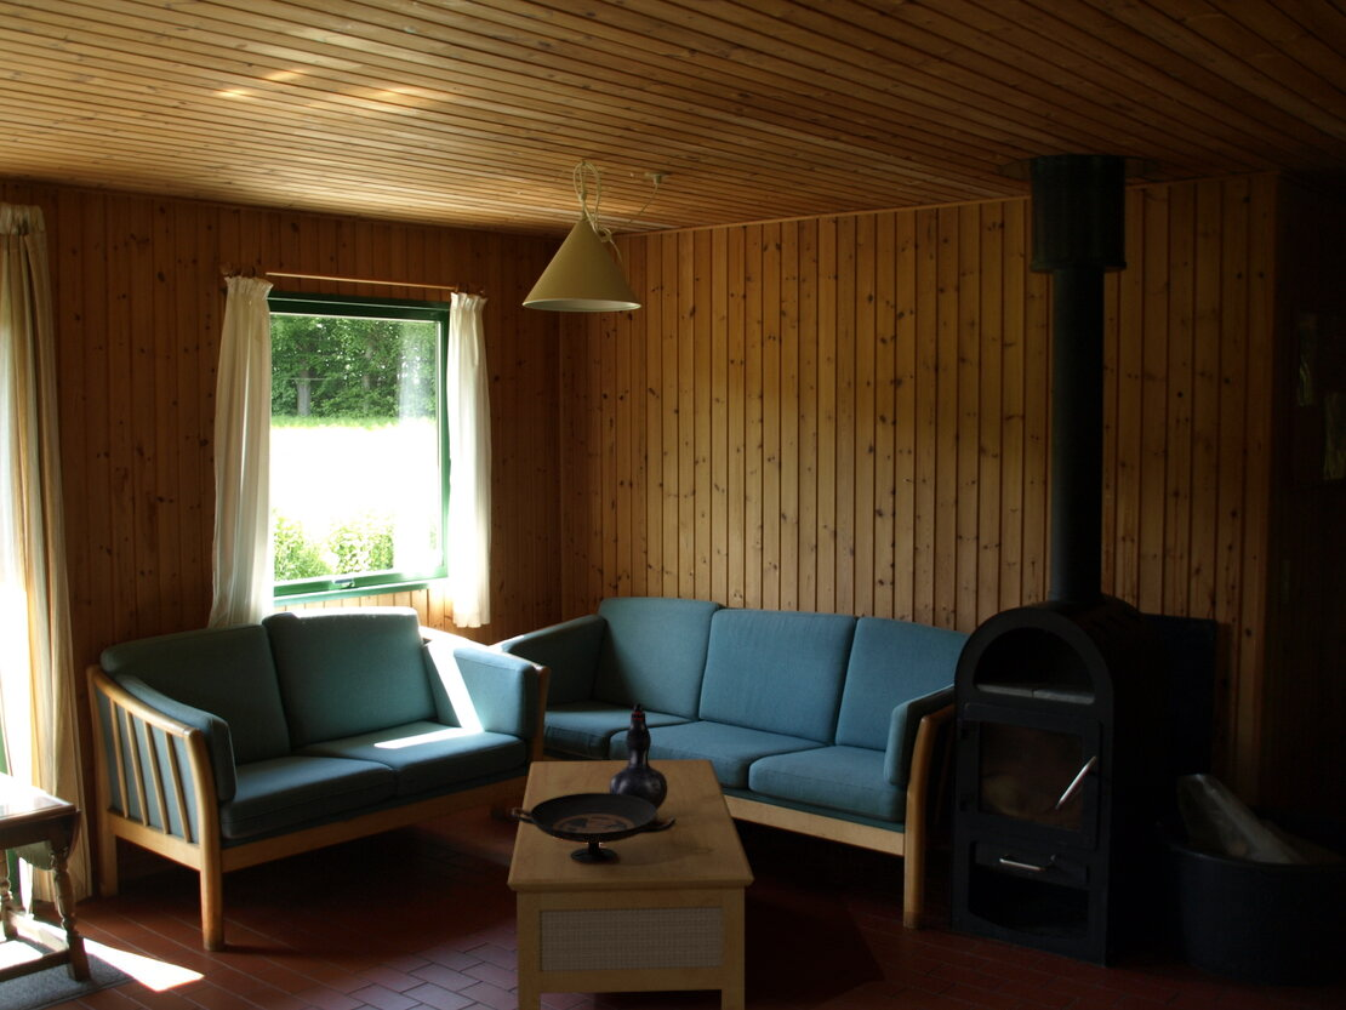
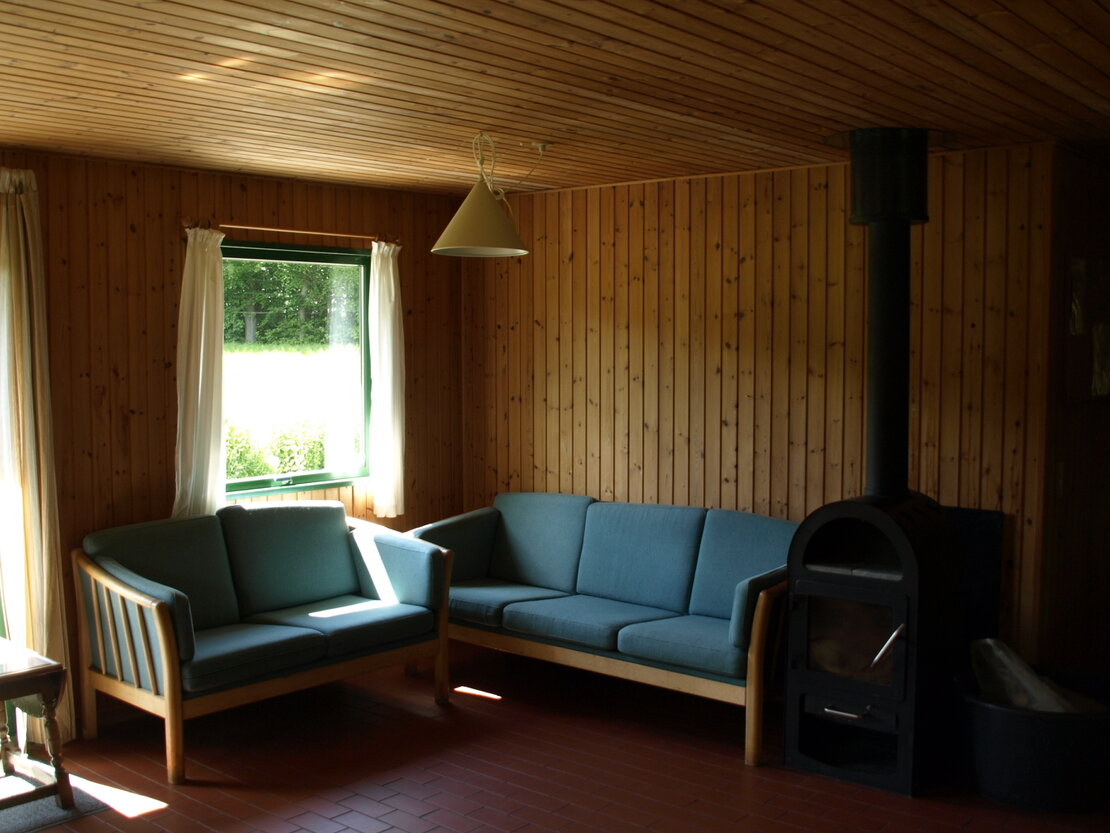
- decorative bowl (593, 832)
- coffee table (626, 881)
- decorative vase (638, 760)
